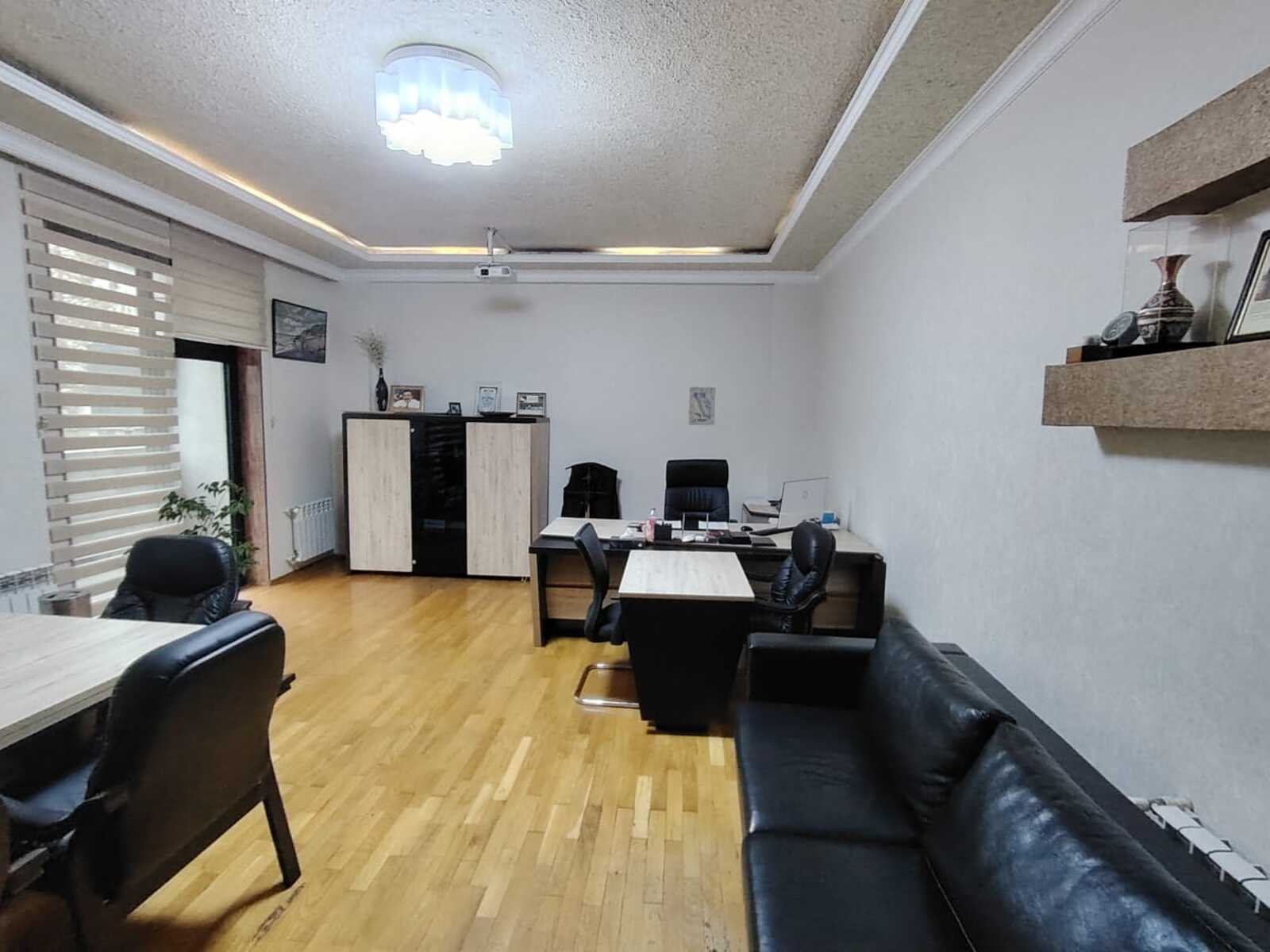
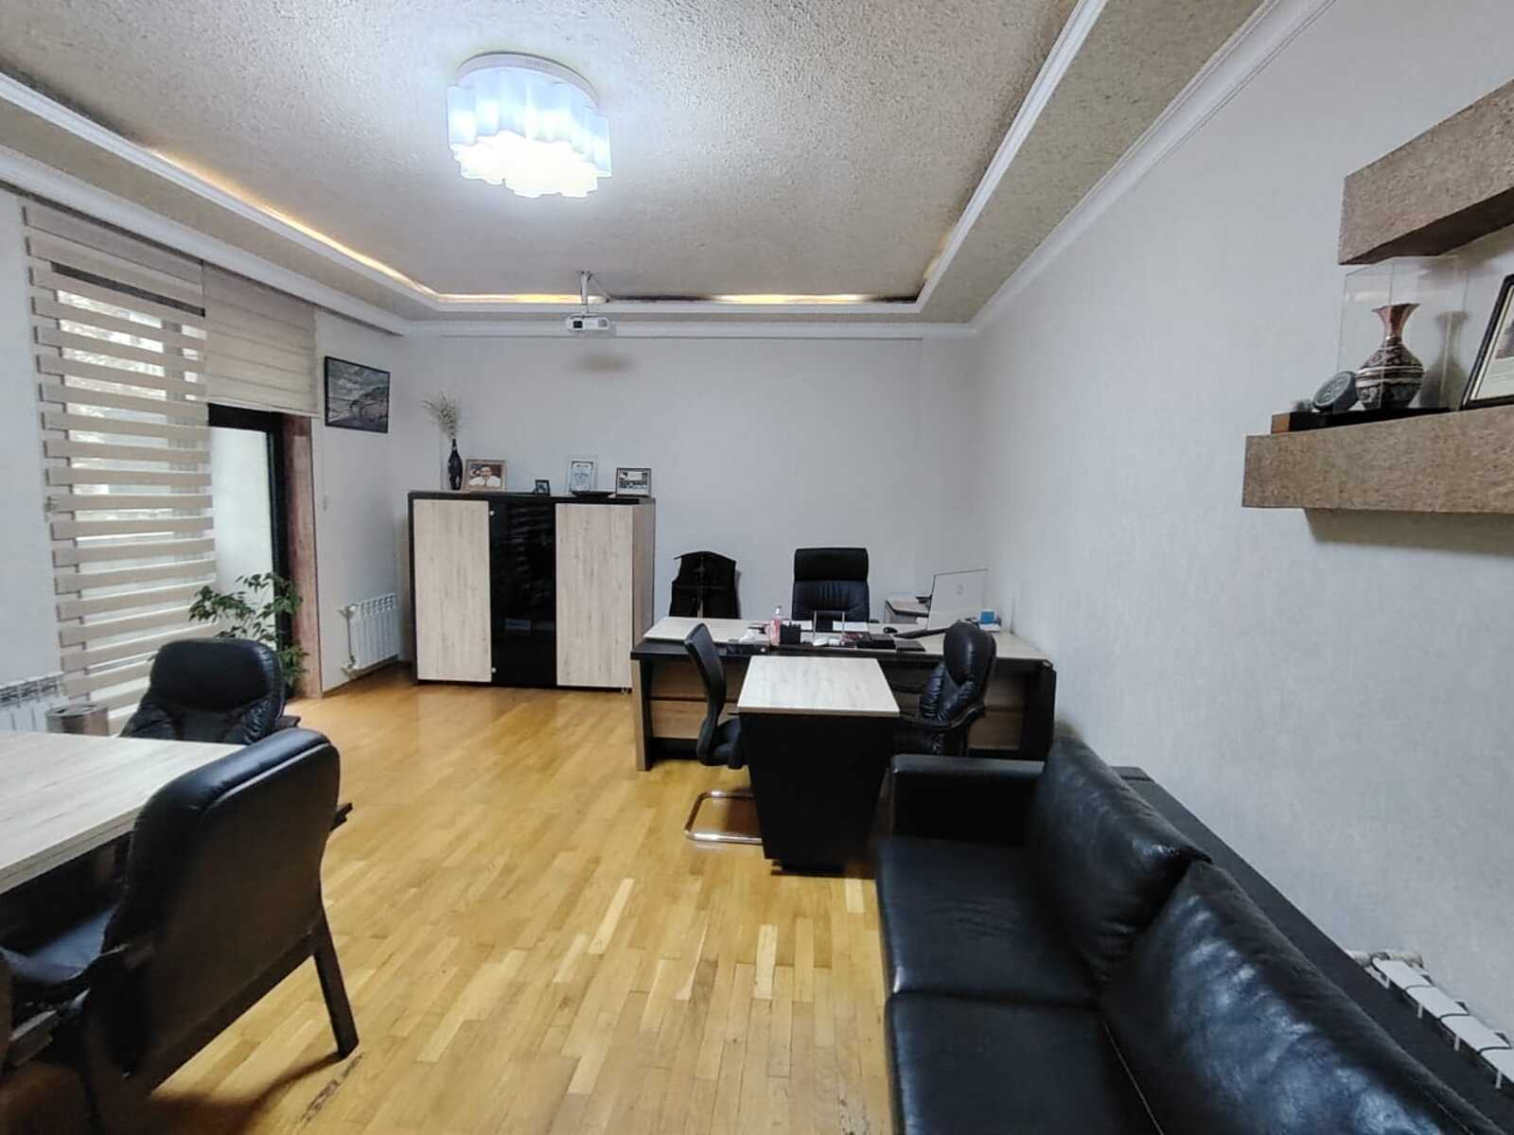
- wall art (702, 406)
